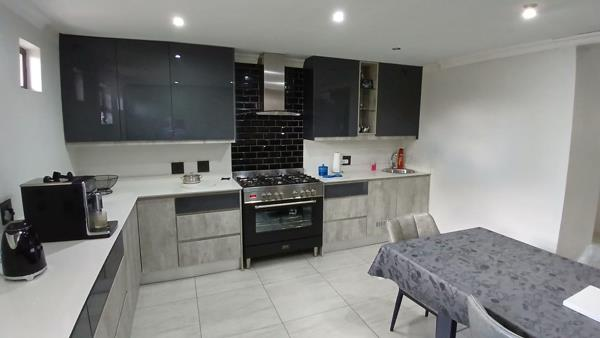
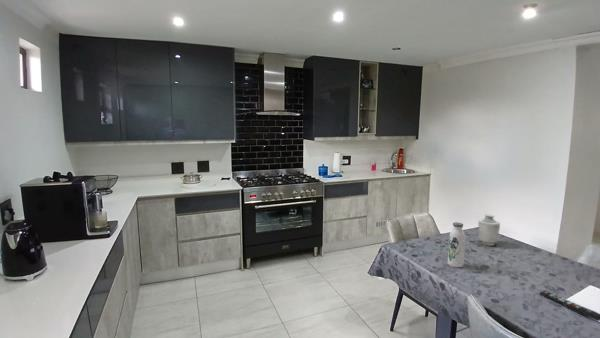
+ vase (488, 229)
+ remote control (569, 304)
+ water bottle (456, 244)
